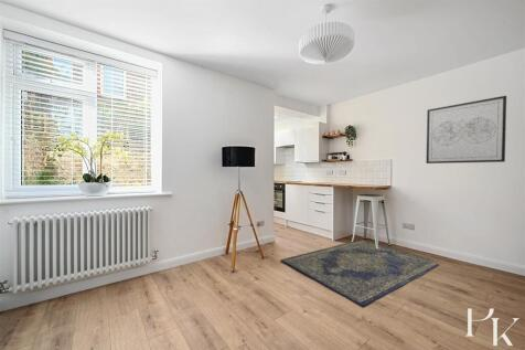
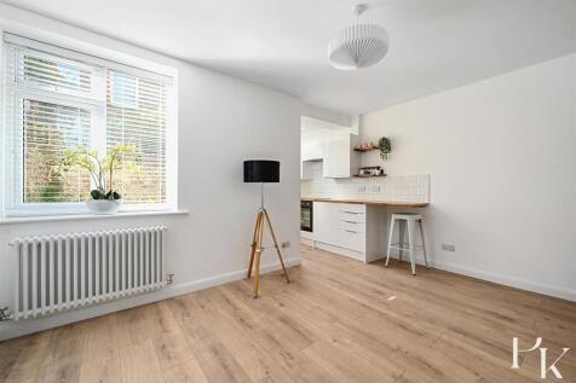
- wall art (462, 132)
- rug (362, 261)
